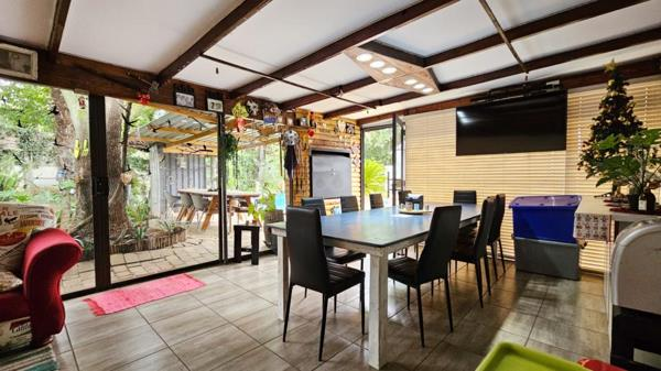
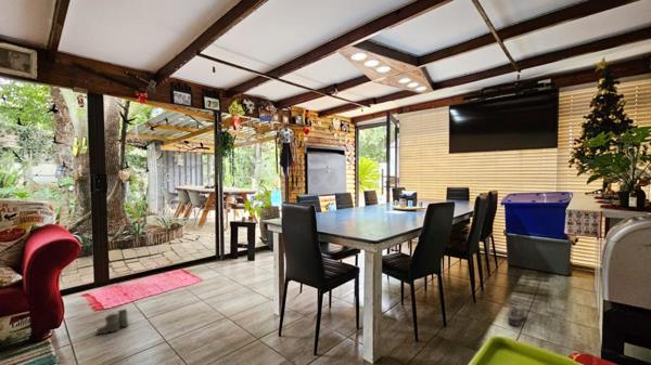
+ boots (115, 320)
+ shoe (515, 312)
